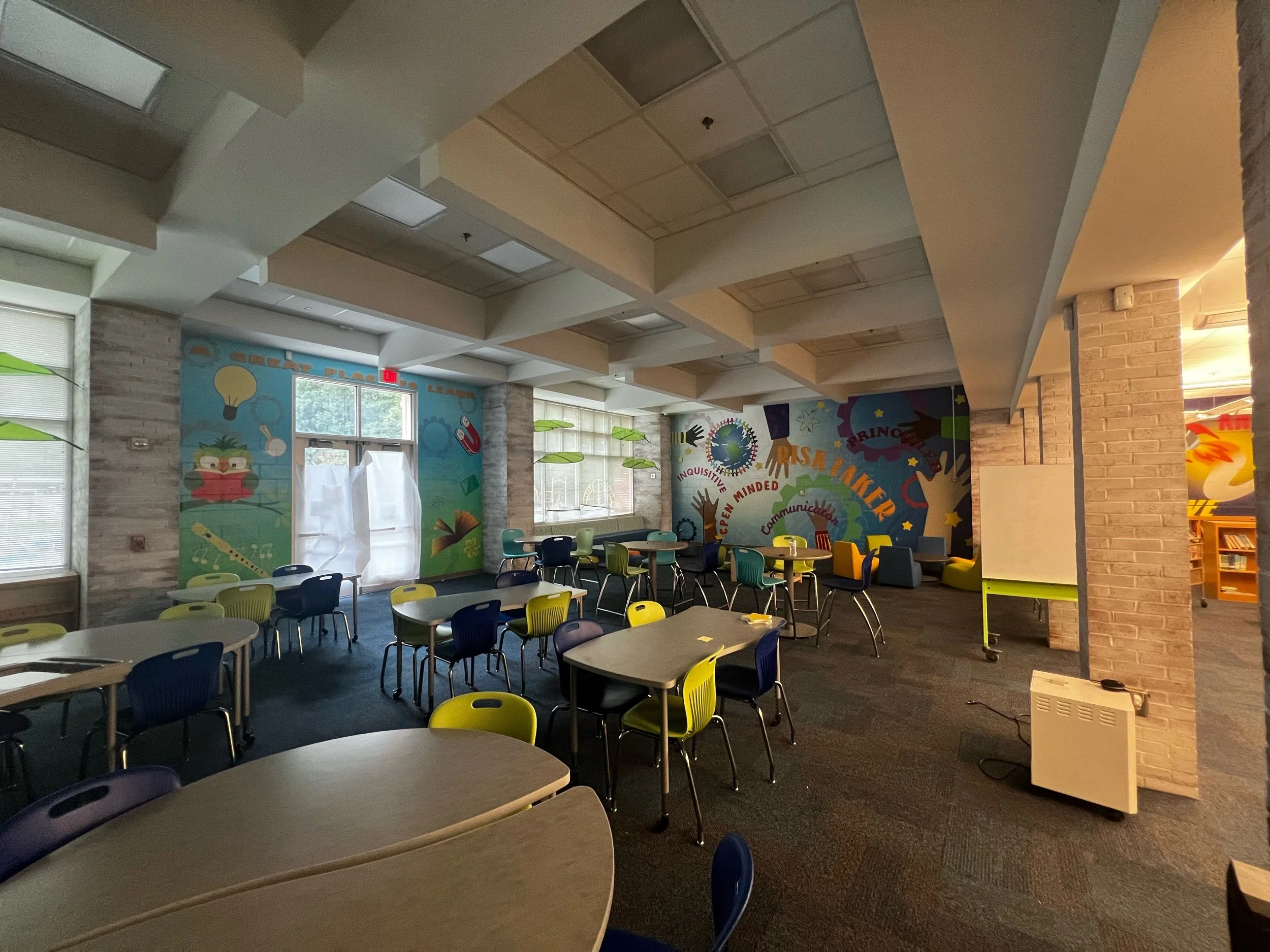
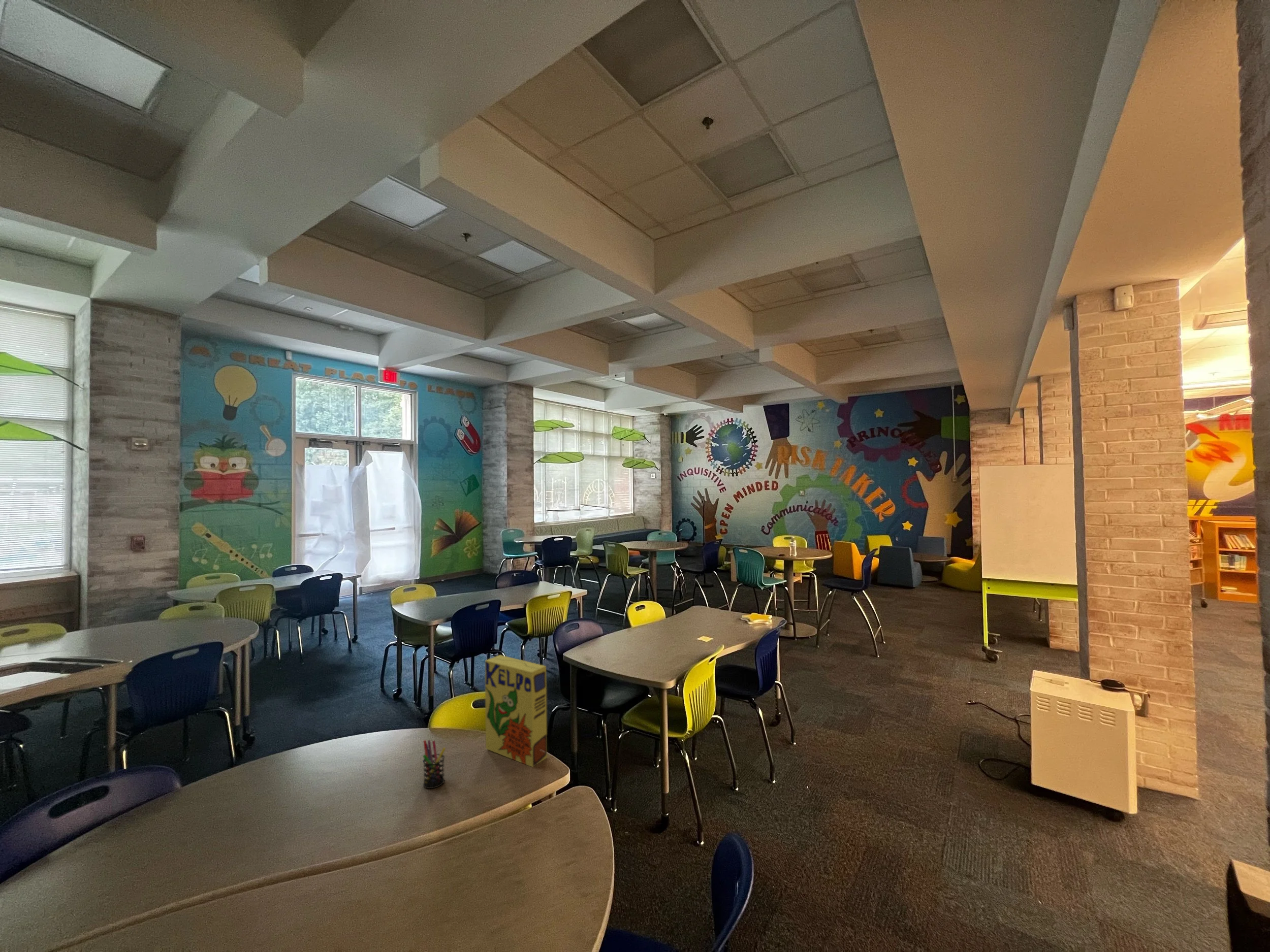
+ pen holder (431, 763)
+ cereal box (515, 708)
